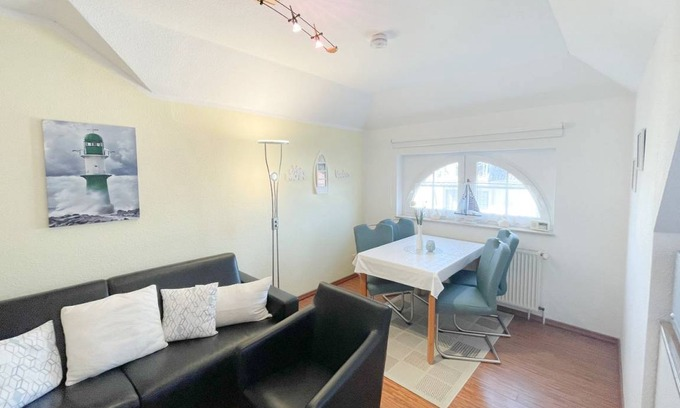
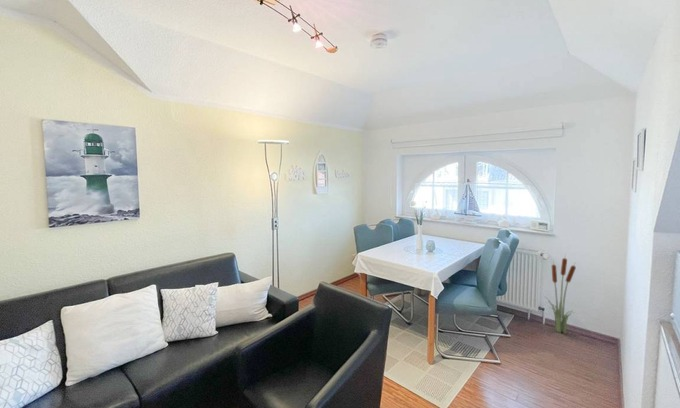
+ decorative plant (561, 291)
